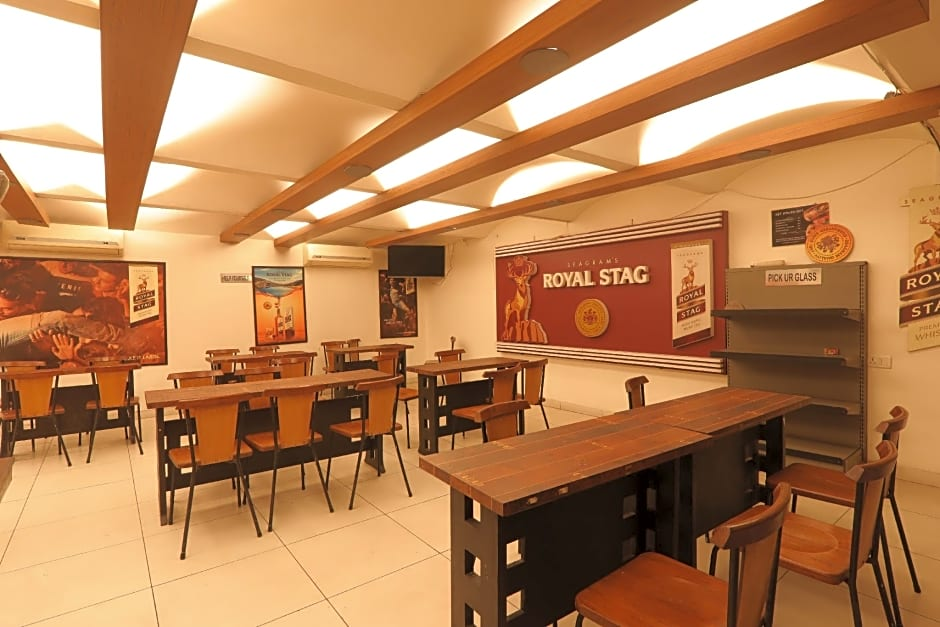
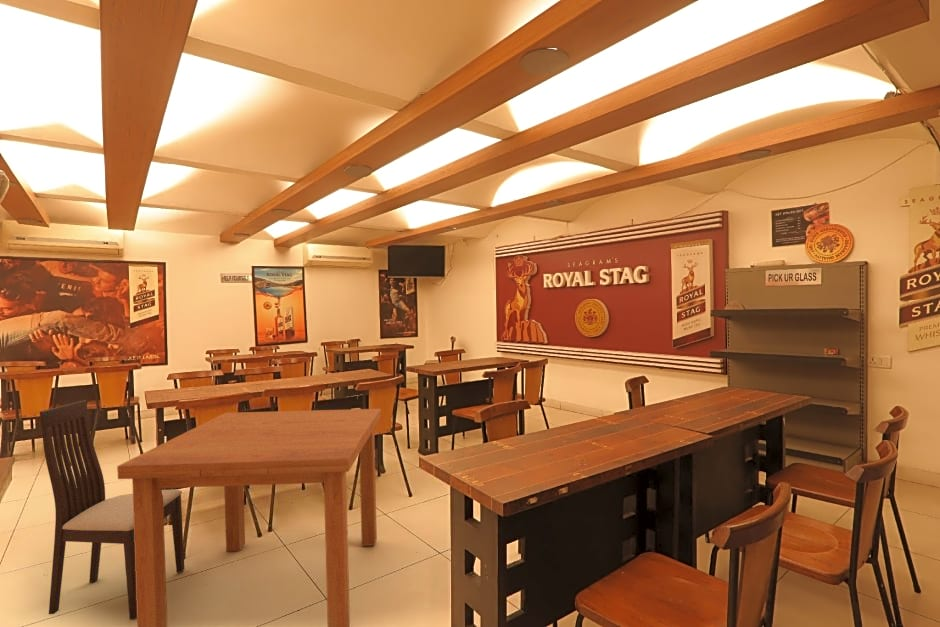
+ chair (113, 499)
+ dining table (273, 484)
